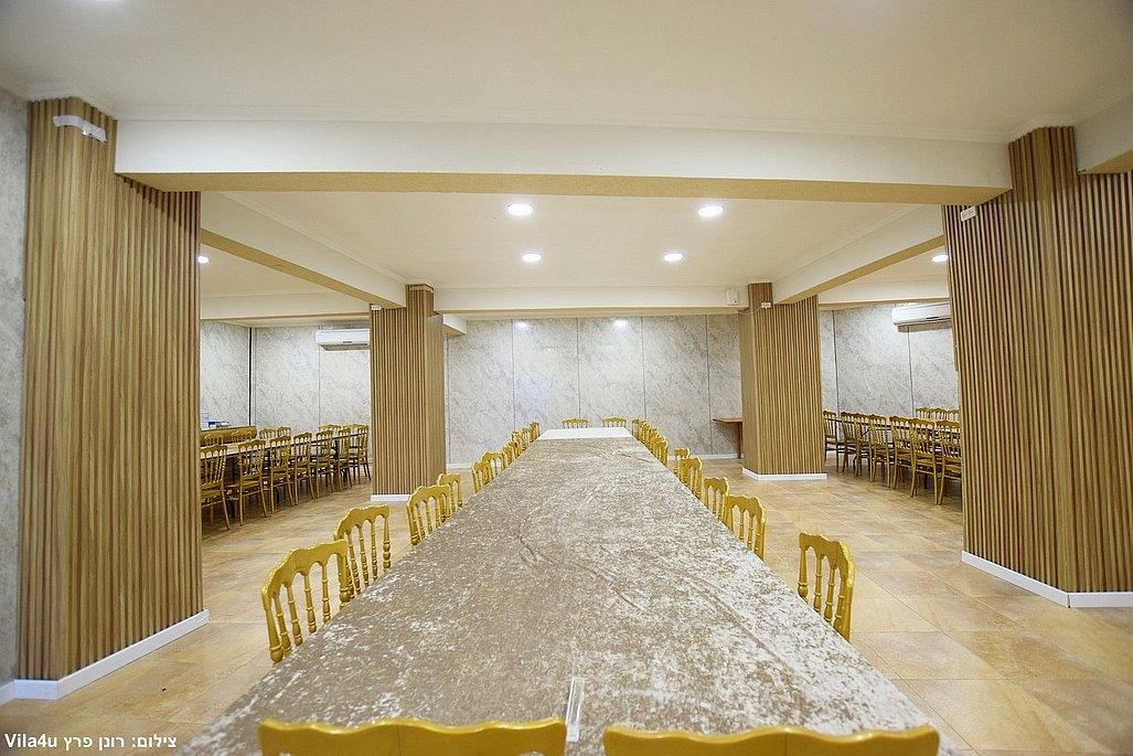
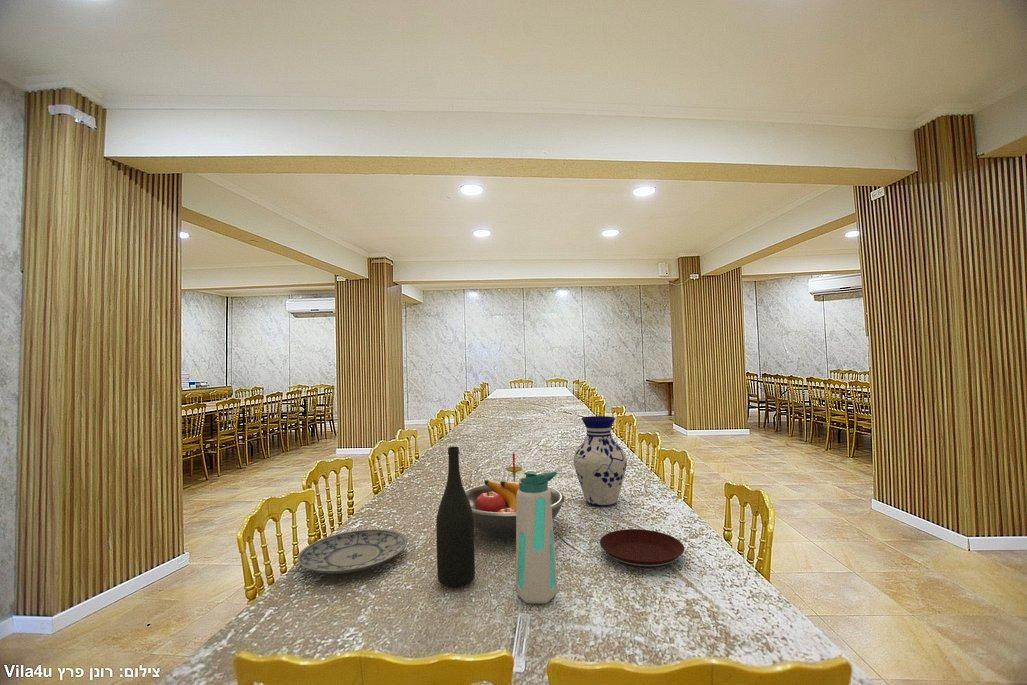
+ water bottle (537, 532)
+ wine bottle (454, 514)
+ candle (513, 473)
+ plate (354, 553)
+ plate (641, 549)
+ vase (599, 459)
+ fruit bowl (509, 508)
